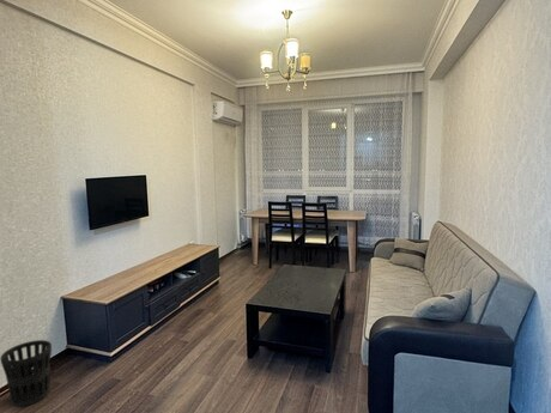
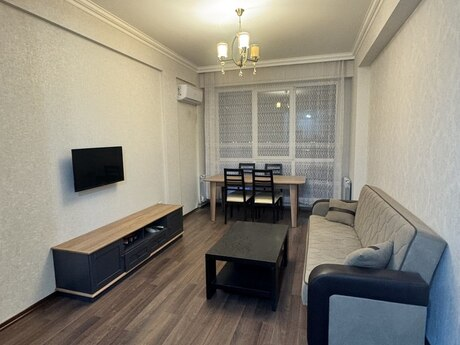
- wastebasket (29, 372)
